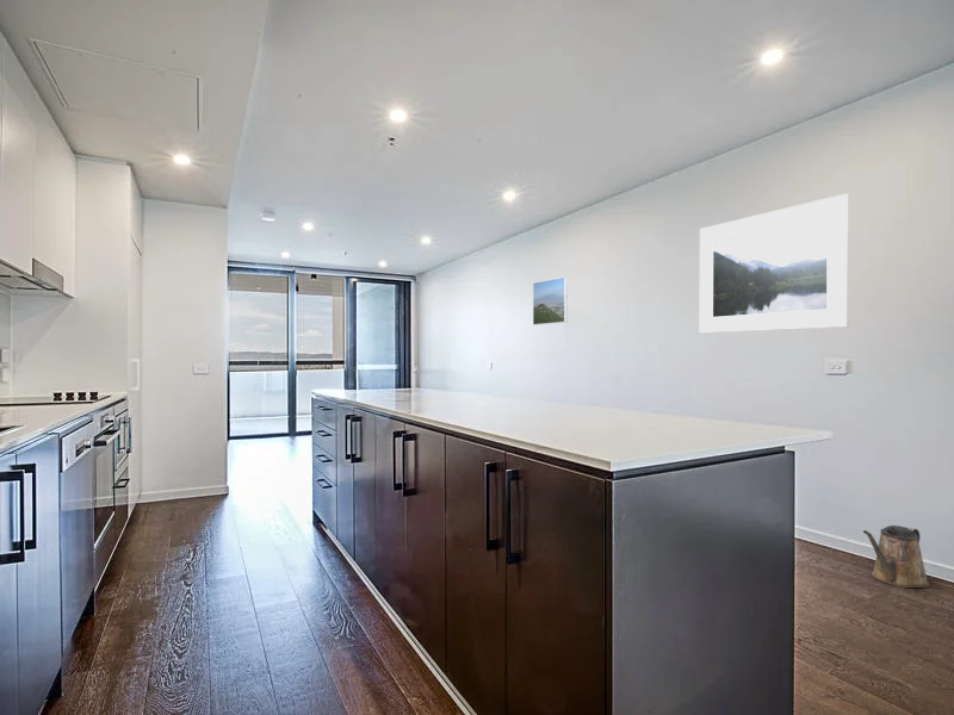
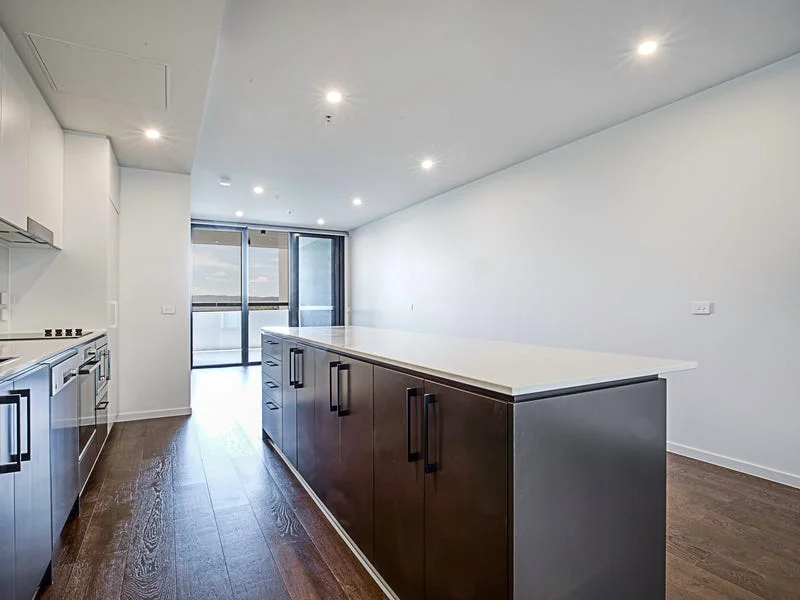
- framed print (549, 301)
- watering can (891, 552)
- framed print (764, 272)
